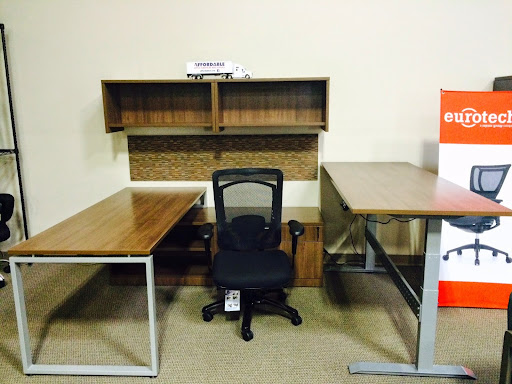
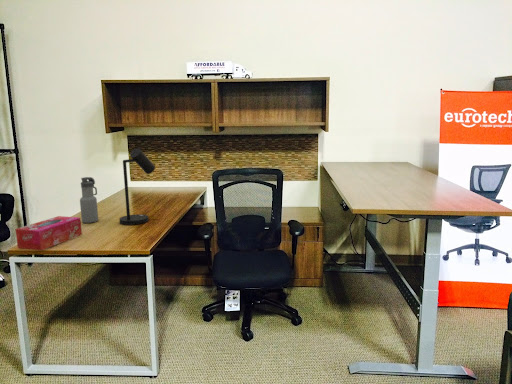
+ tissue box (50, 232)
+ desk lamp (127, 184)
+ water bottle (88, 199)
